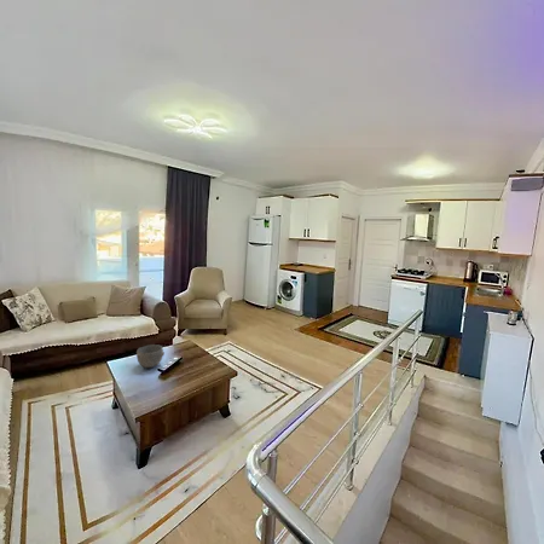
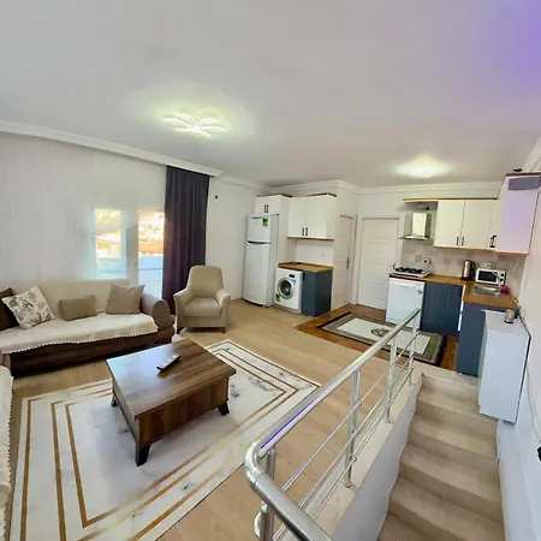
- bowl (150, 357)
